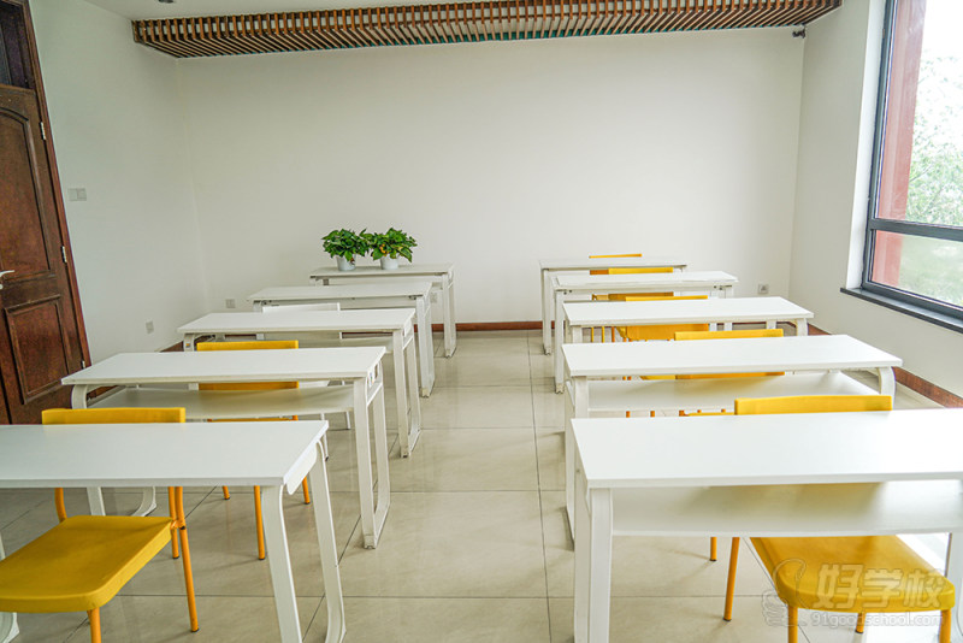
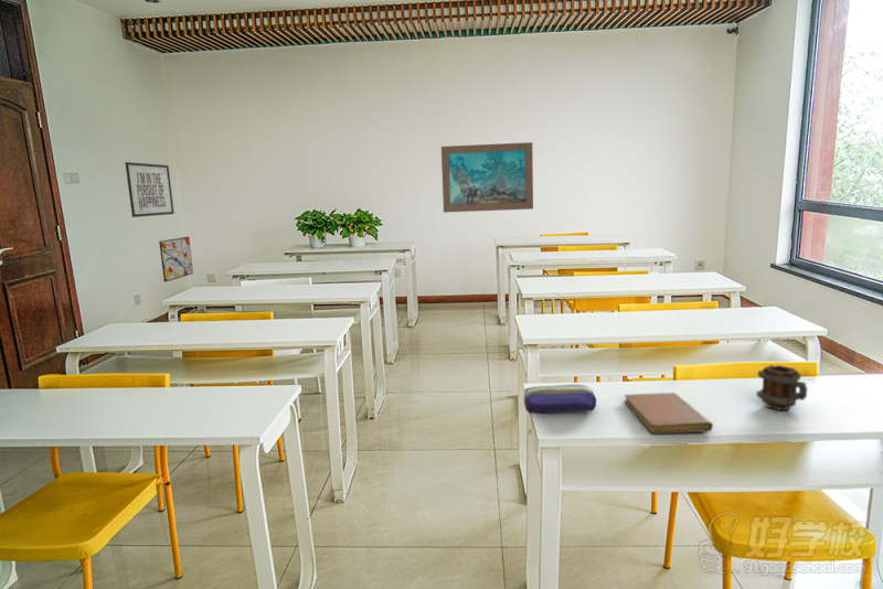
+ mug (783, 388)
+ pencil case (560, 398)
+ wall art (177, 258)
+ wall art (487, 178)
+ notebook (664, 411)
+ mirror (151, 190)
